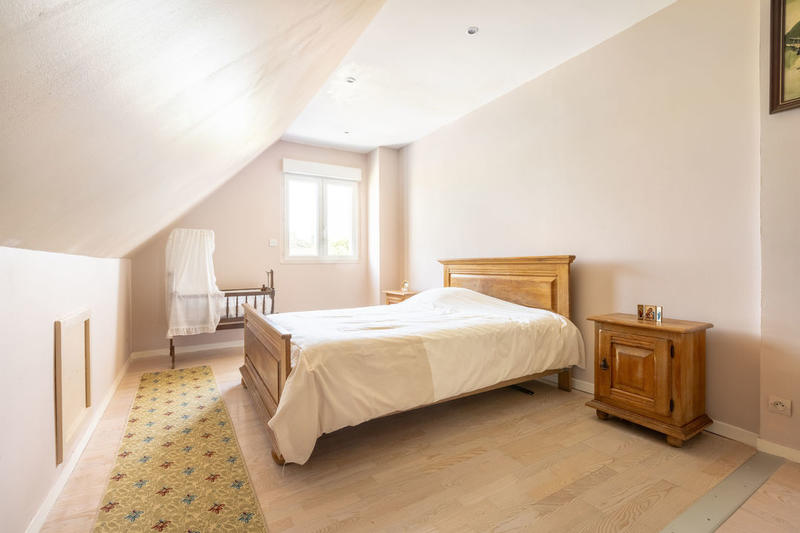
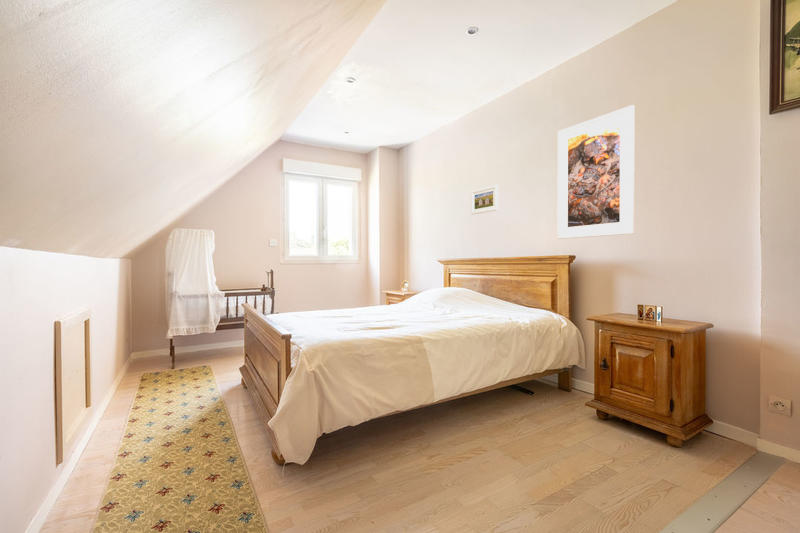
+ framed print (484, 200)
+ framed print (592, 178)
